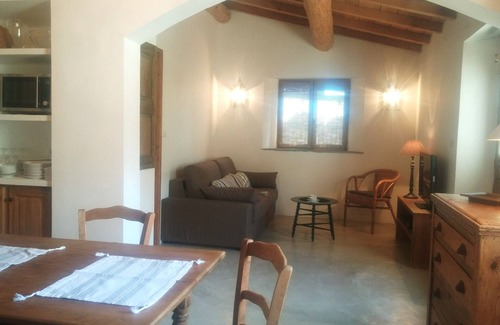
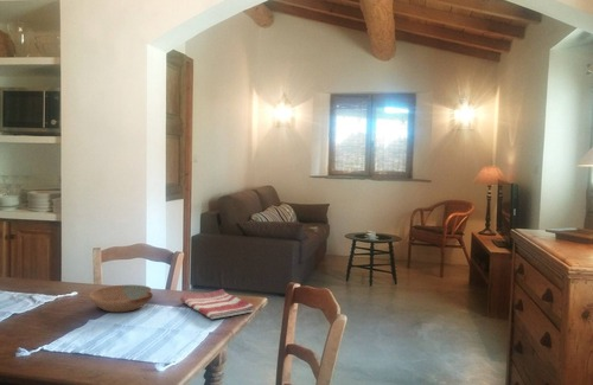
+ bowl (122, 300)
+ dish towel (216, 302)
